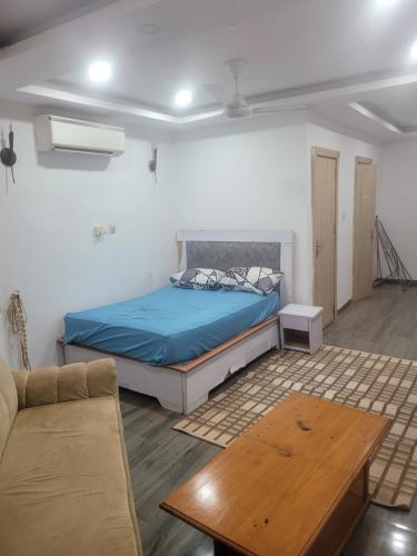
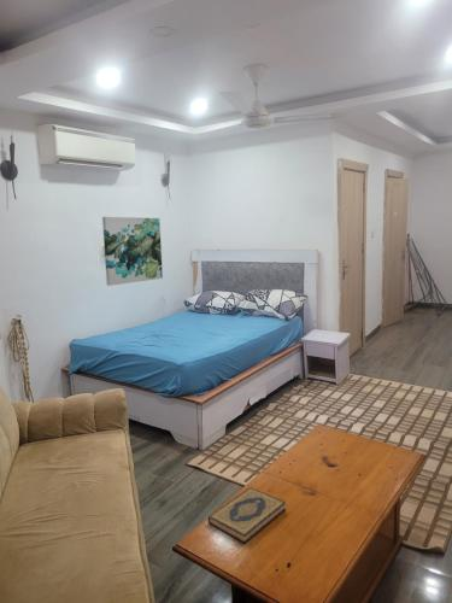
+ wall art (134, 250)
+ hardback book (247, 513)
